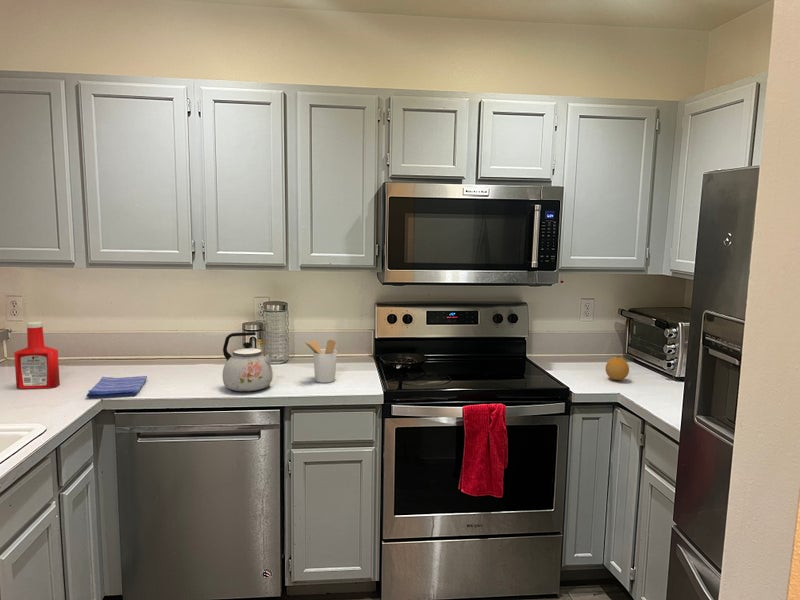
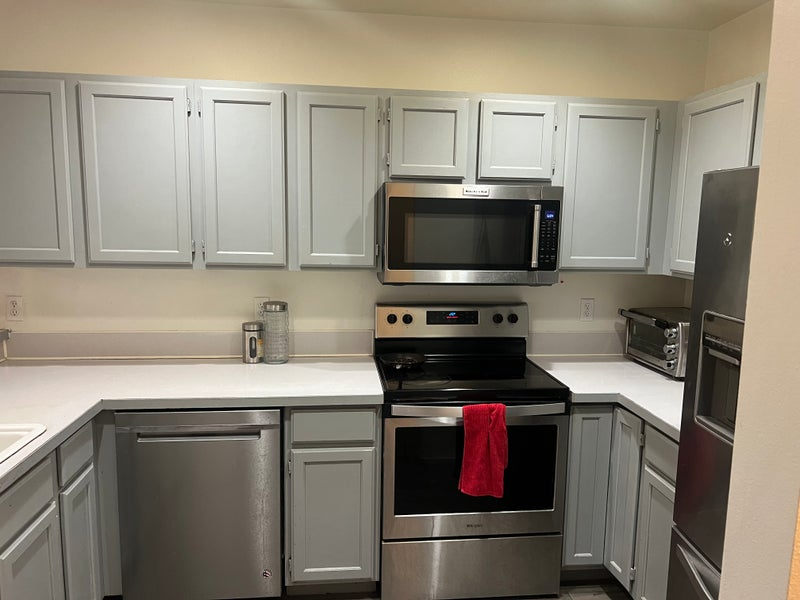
- kettle (248, 359)
- dish towel (118, 385)
- fruit (617, 368)
- soap bottle (36, 354)
- utensil holder (319, 359)
